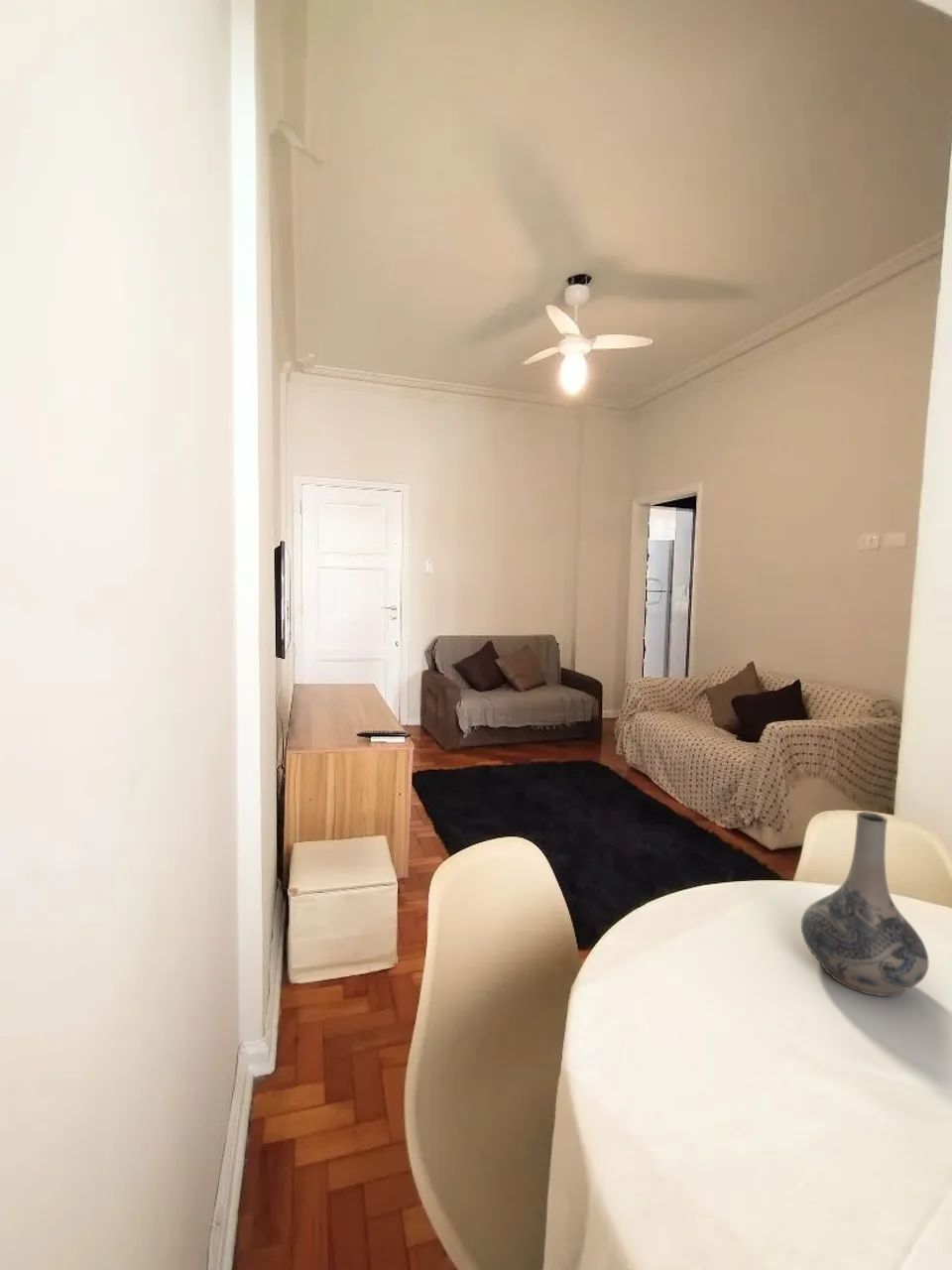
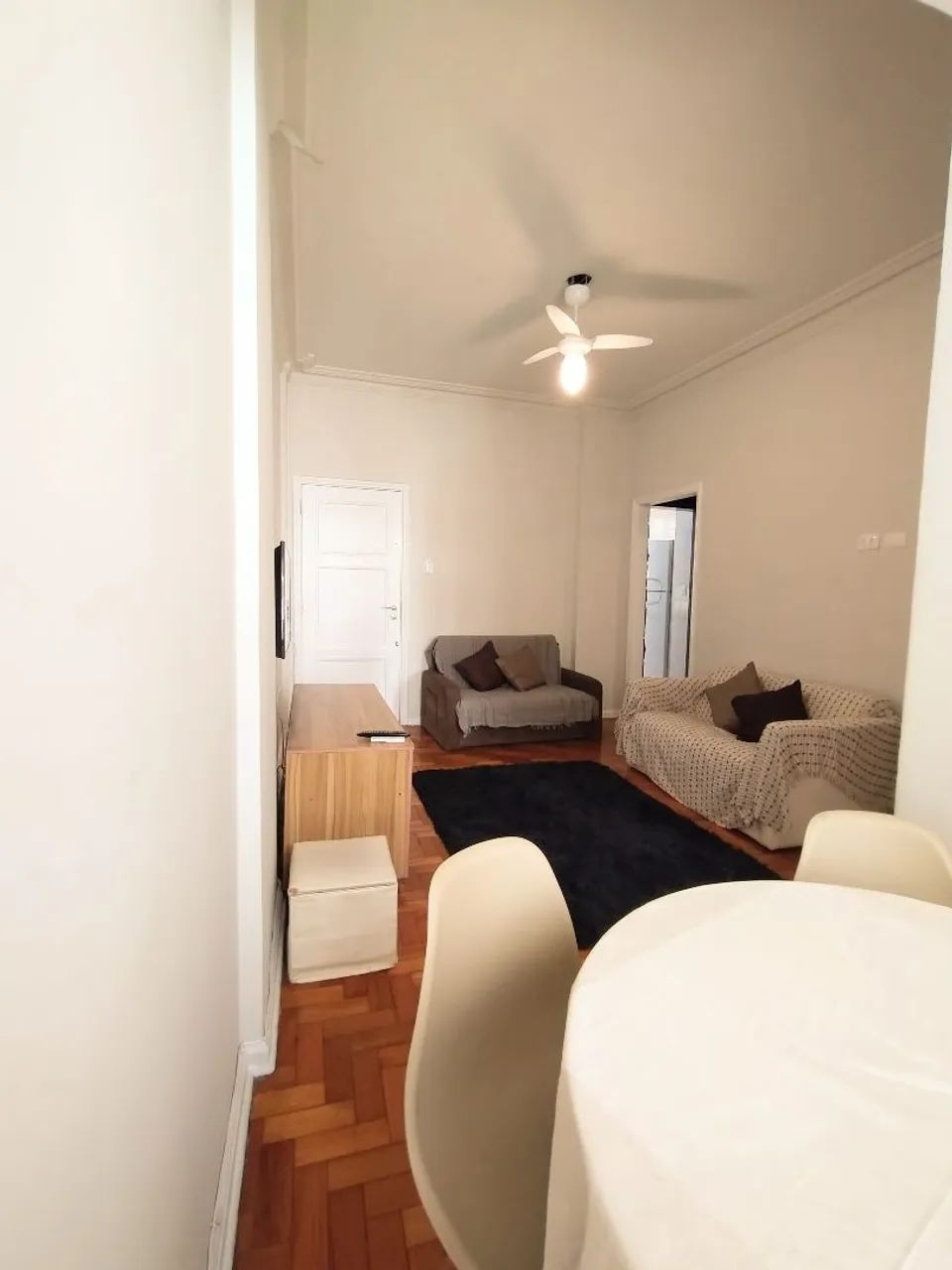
- decorative vase (866, 894)
